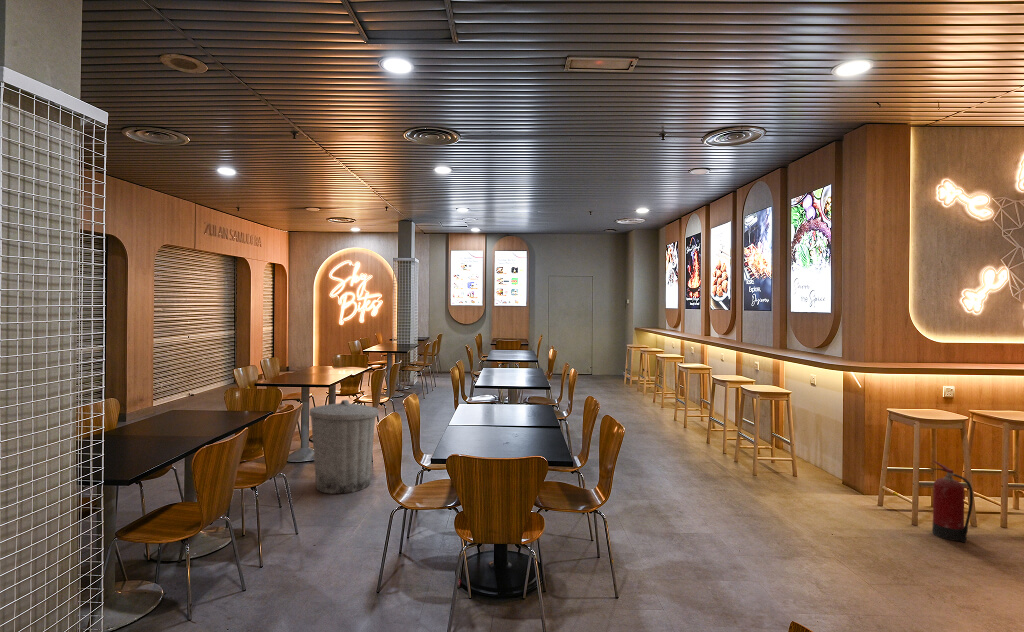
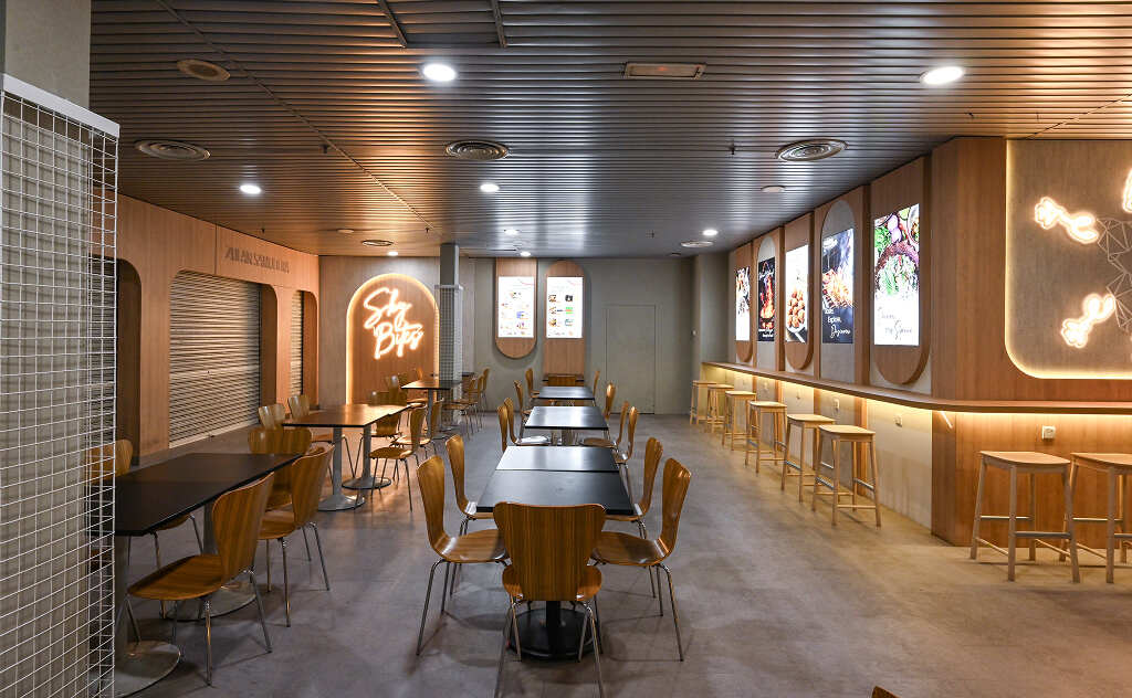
- trash can (344, 442)
- fire extinguisher (951, 501)
